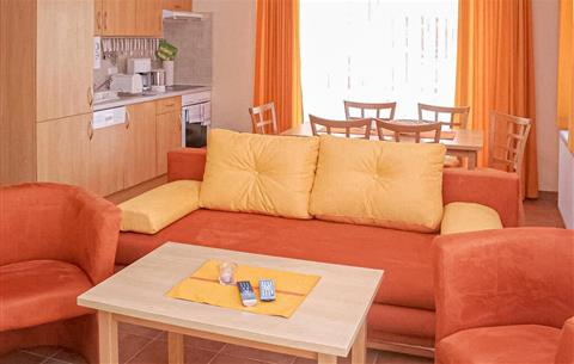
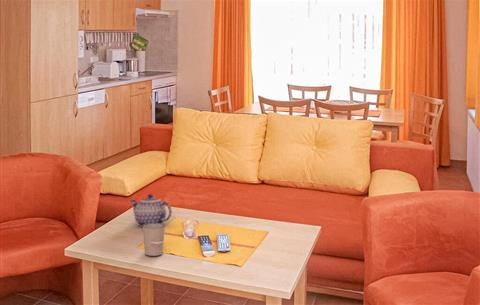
+ teapot (150, 209)
+ cup (154, 240)
